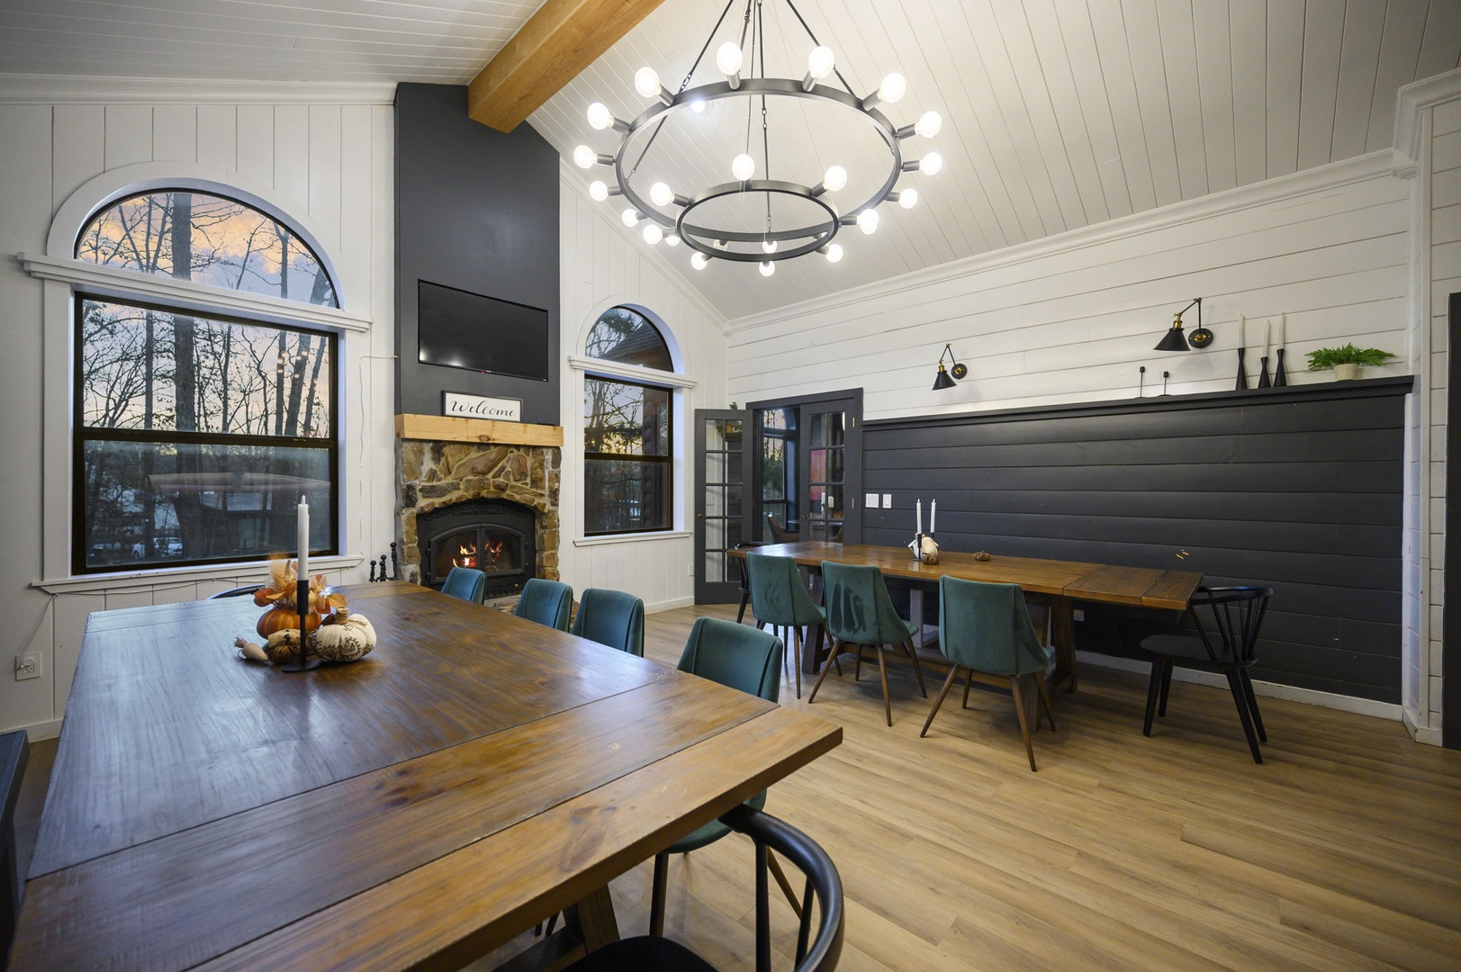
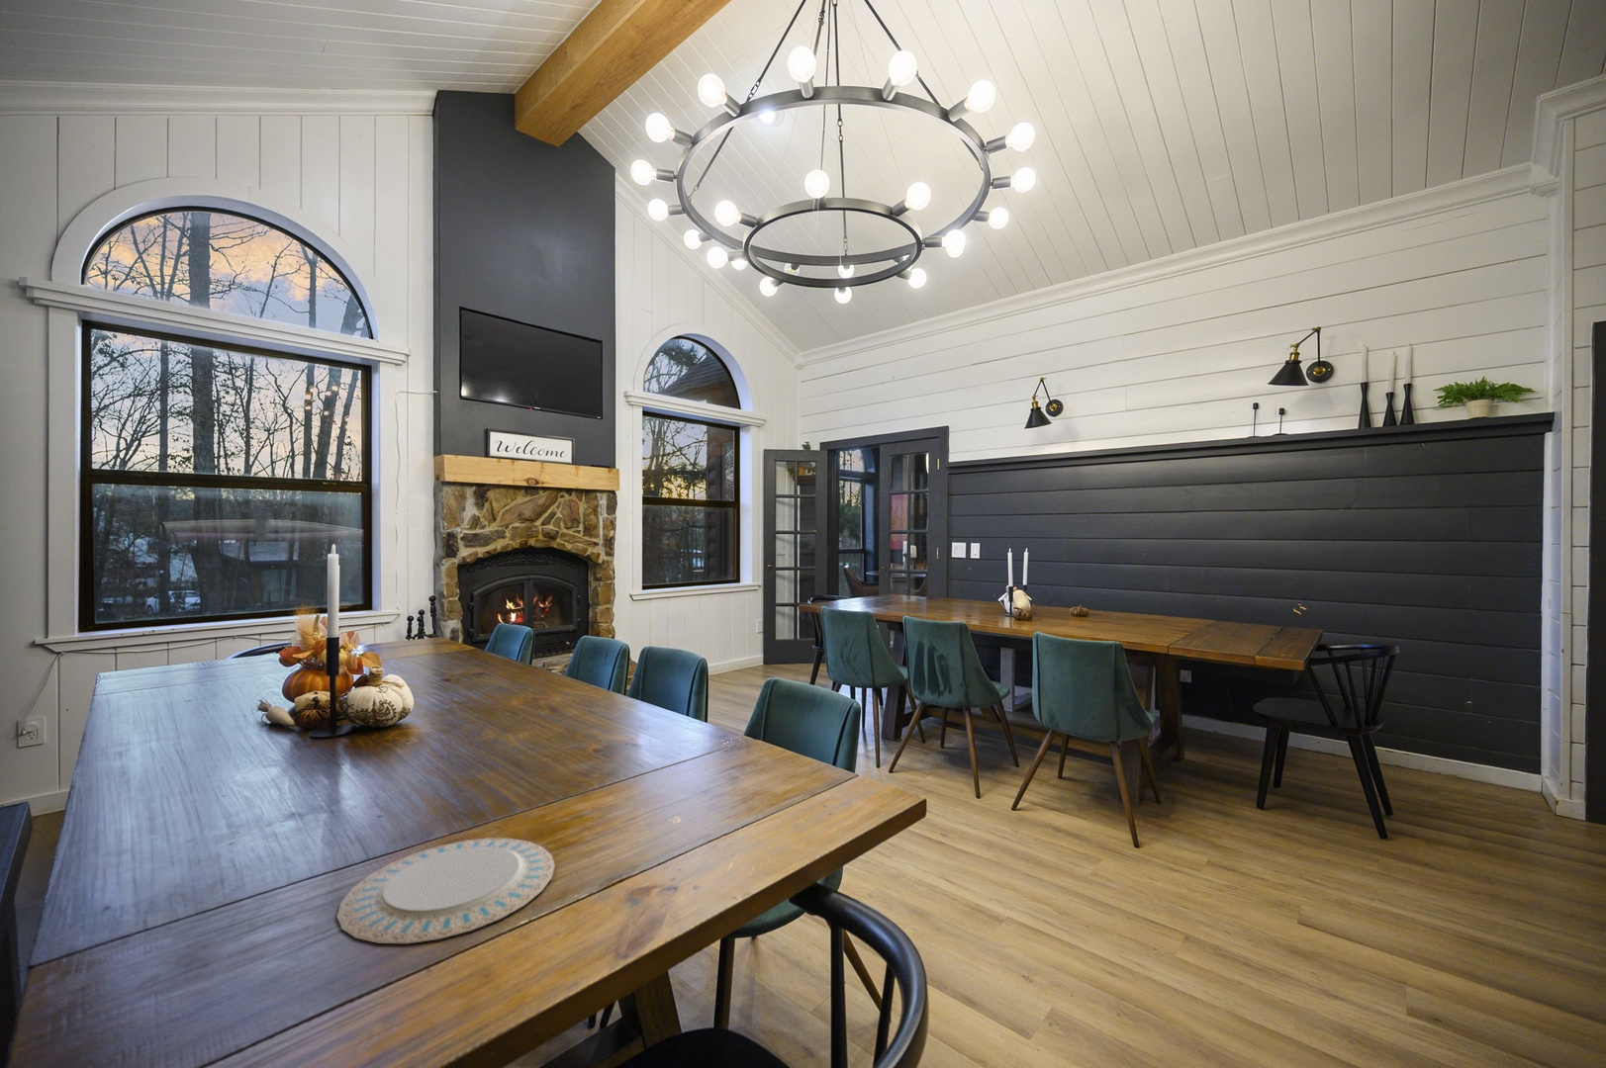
+ chinaware (453, 880)
